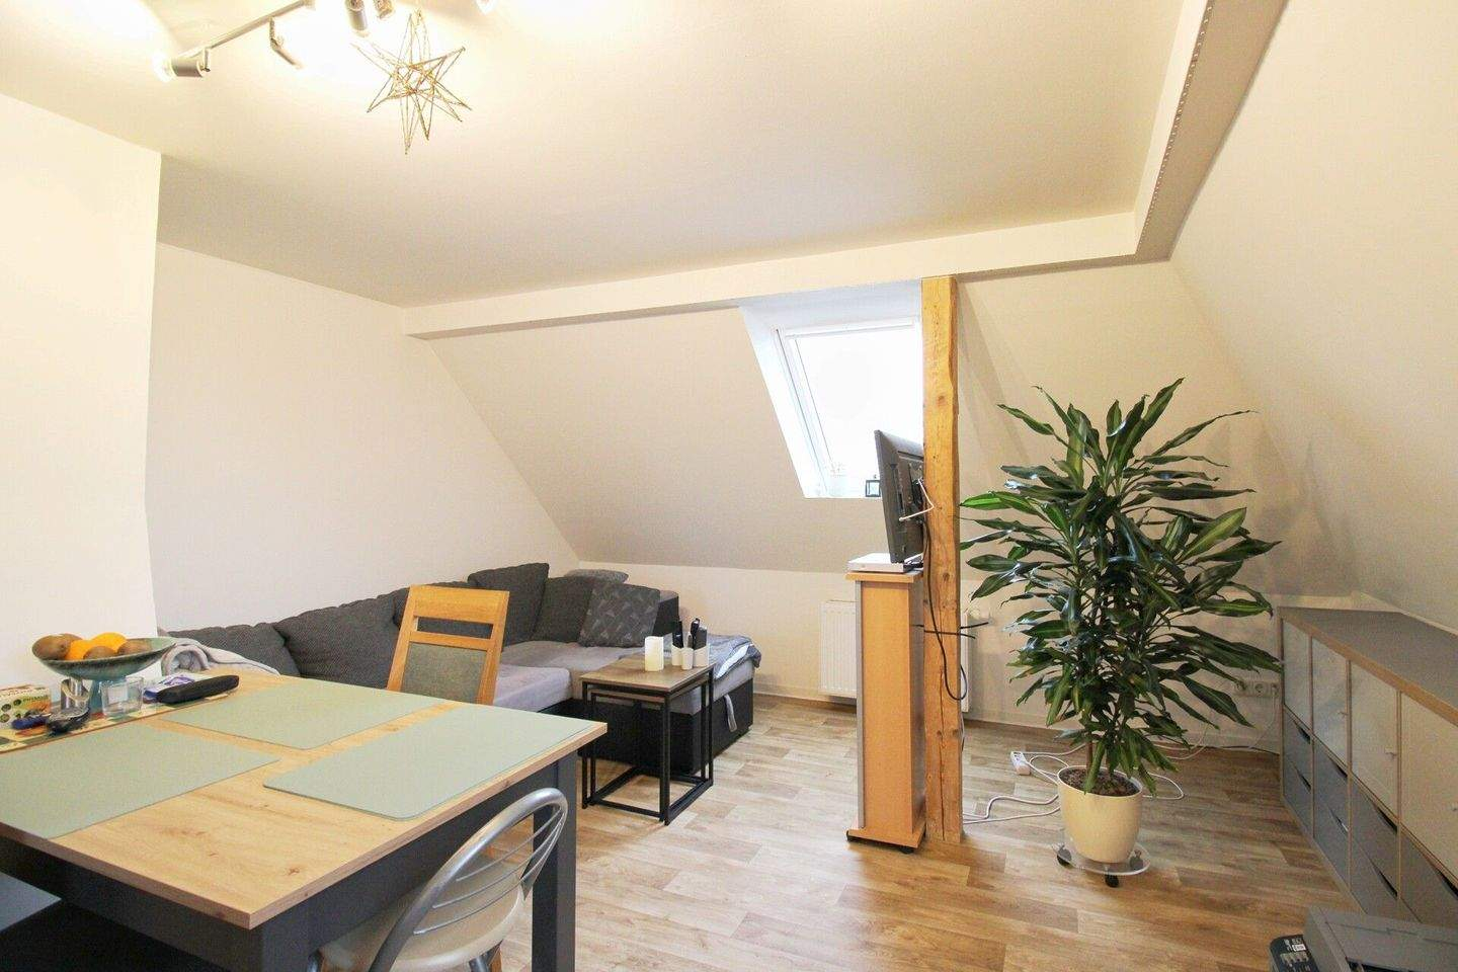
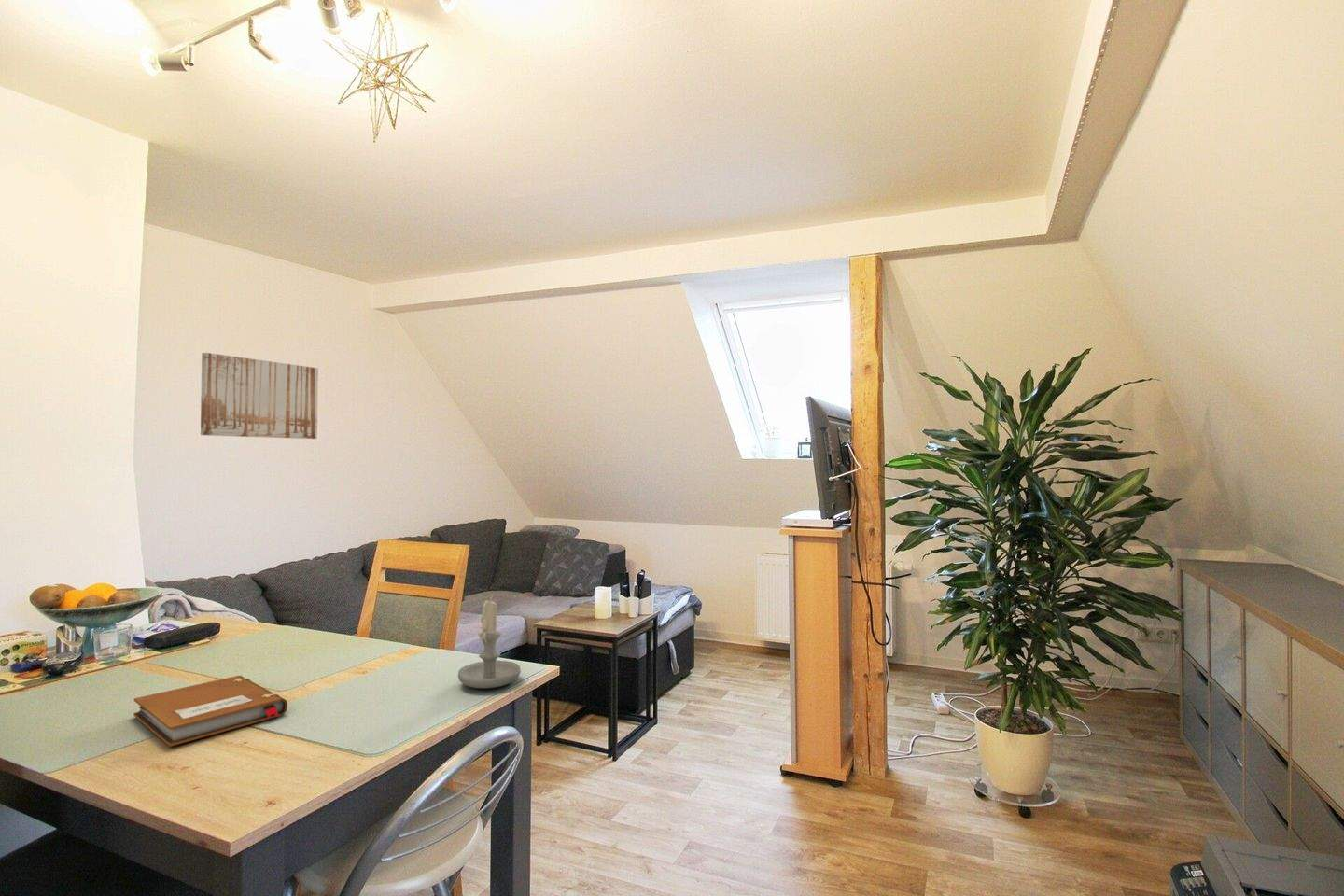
+ wall art (263, 399)
+ notebook (212, 707)
+ candle (489, 639)
